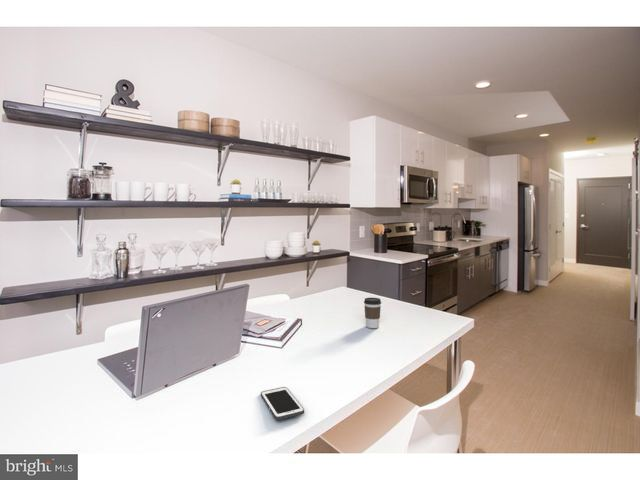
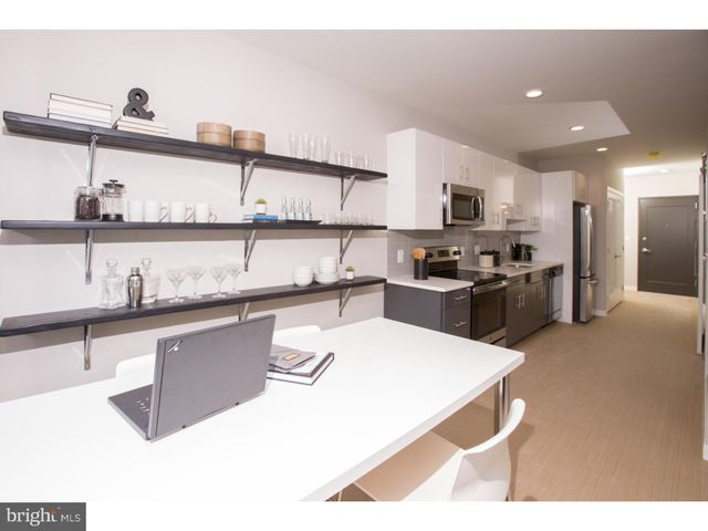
- cell phone (281, 402)
- coffee cup (372, 312)
